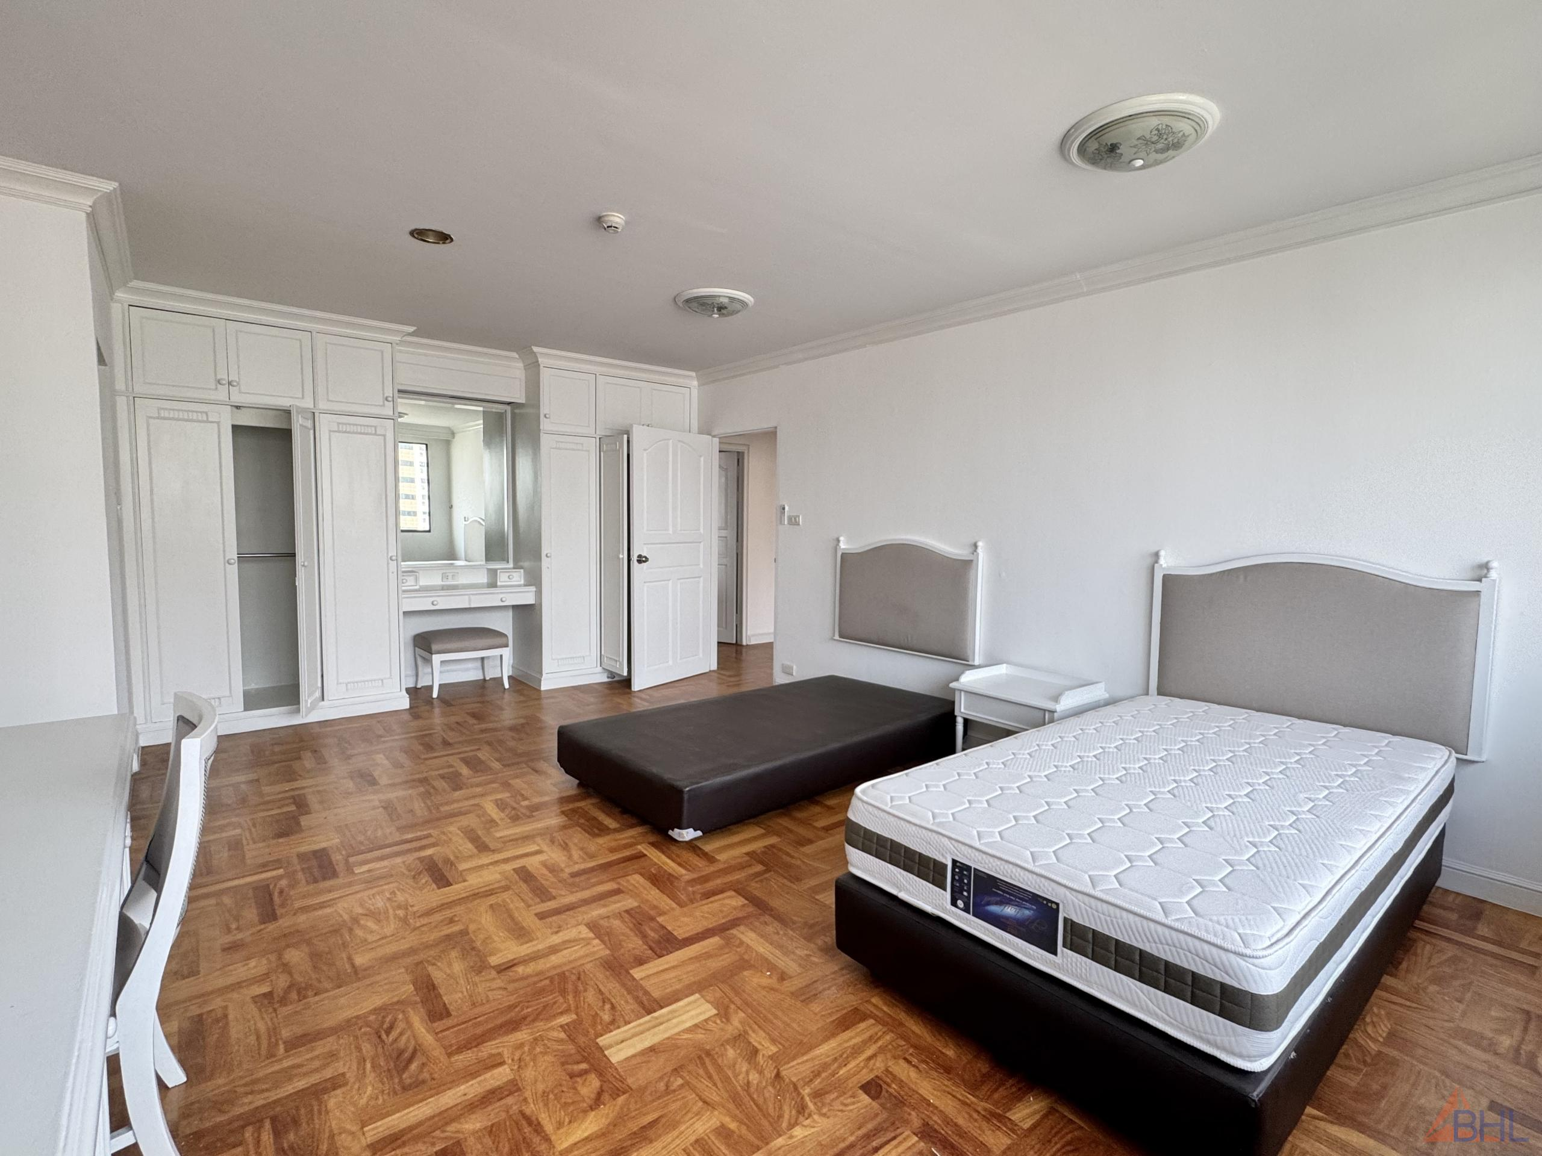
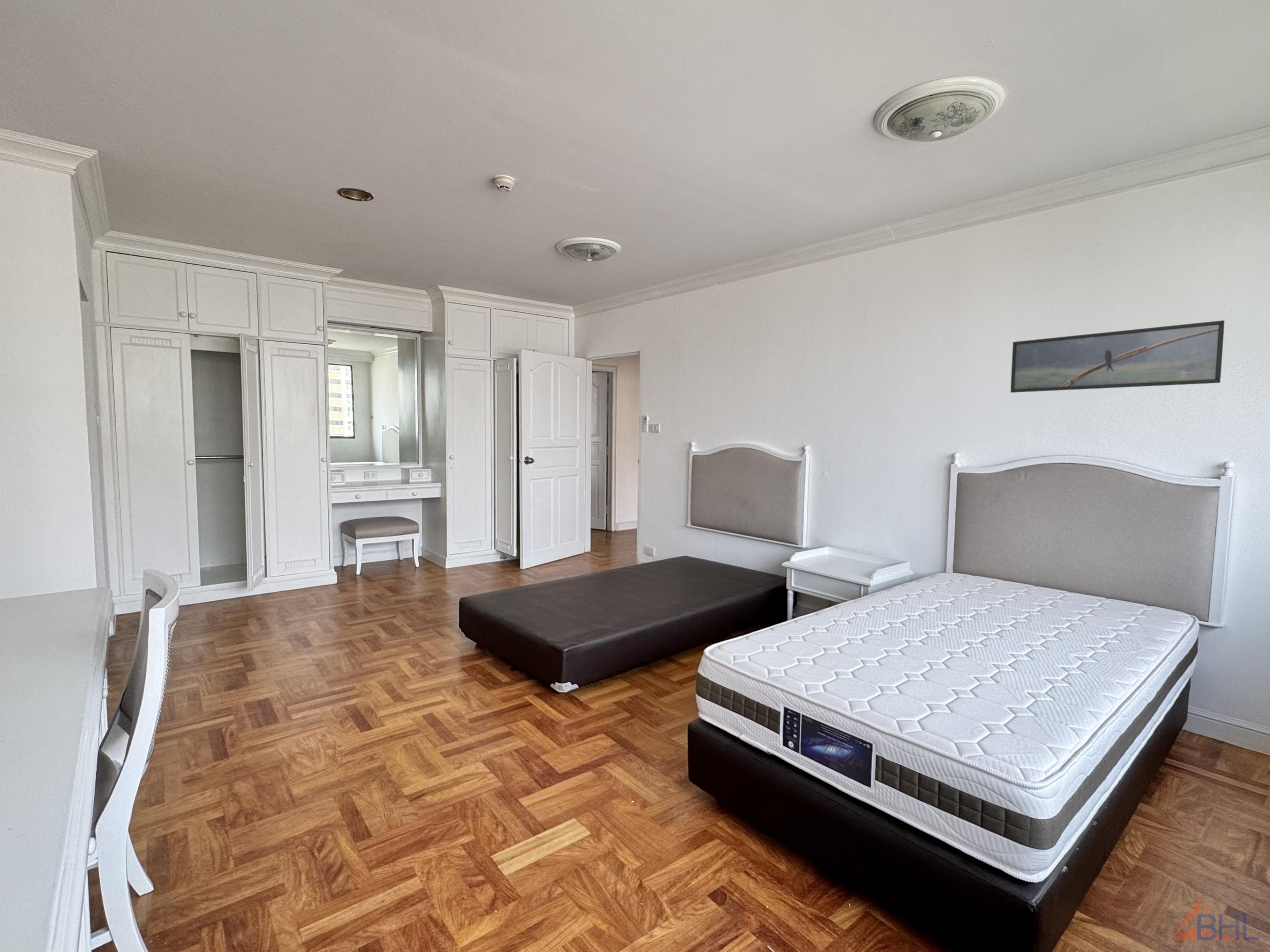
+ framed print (1106, 360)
